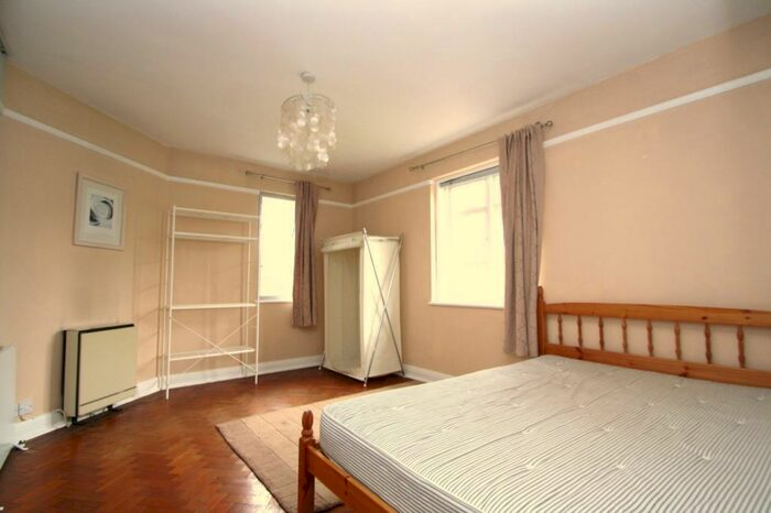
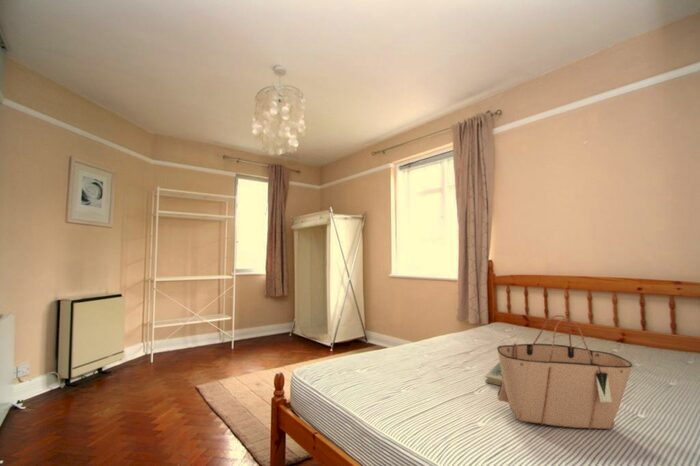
+ tote bag (560, 368)
+ book (501, 377)
